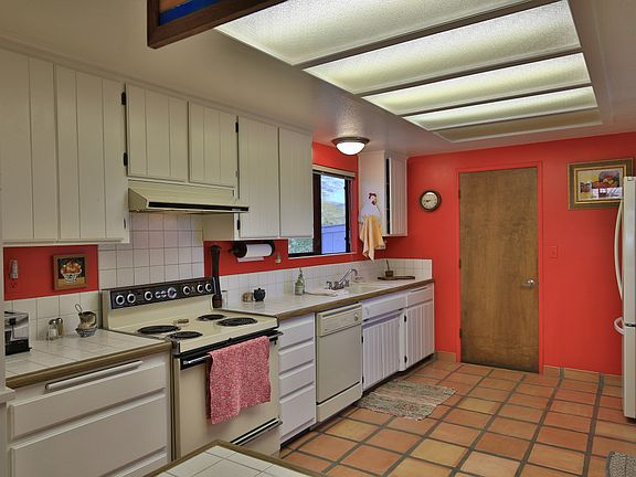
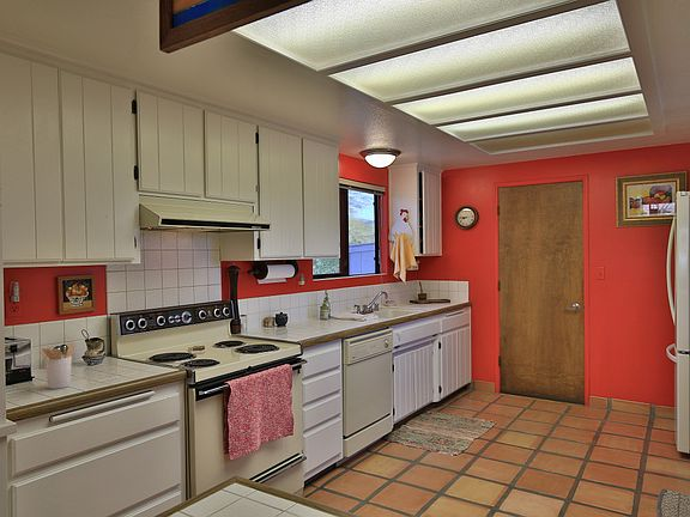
+ utensil holder (56, 365)
